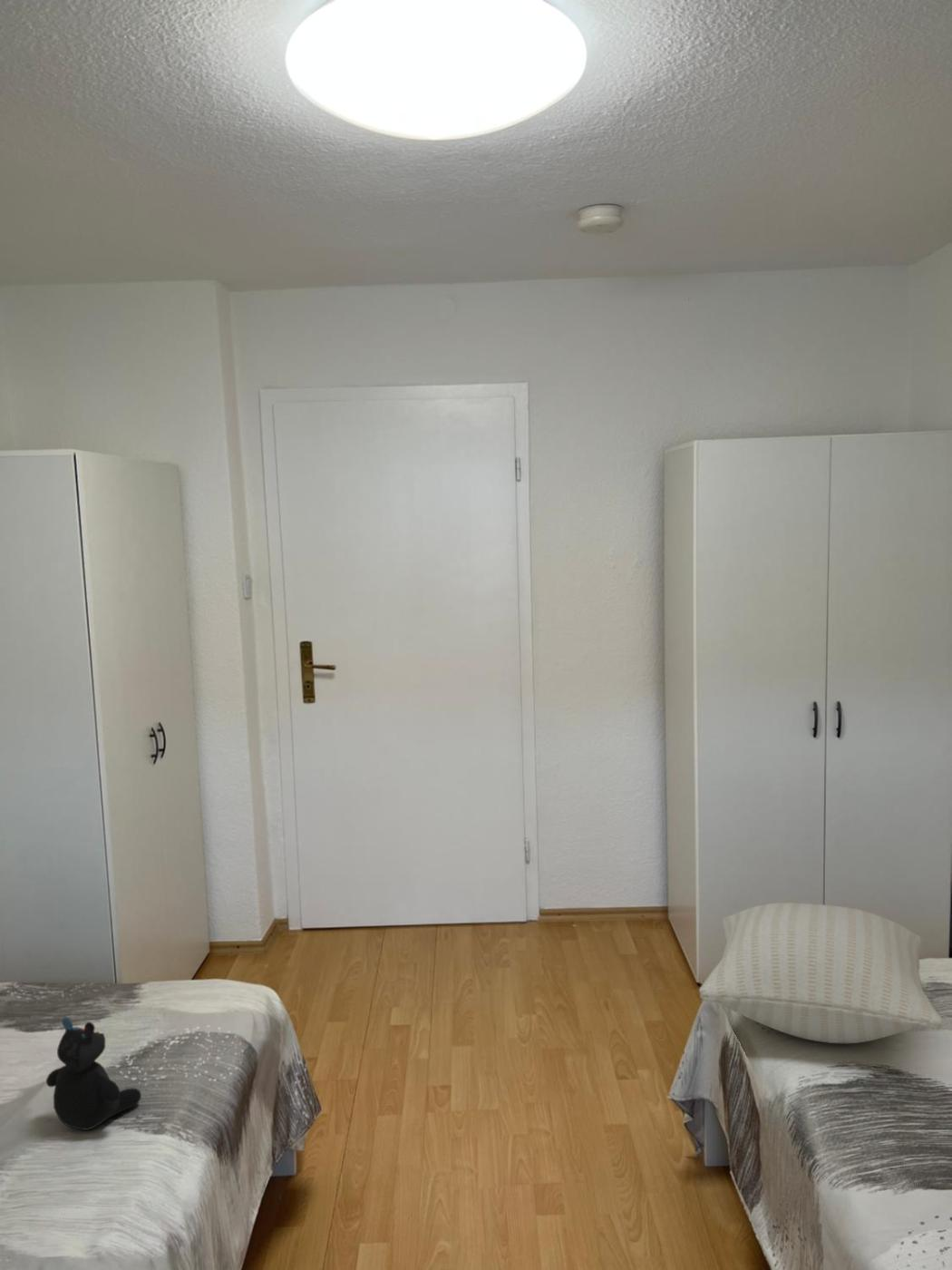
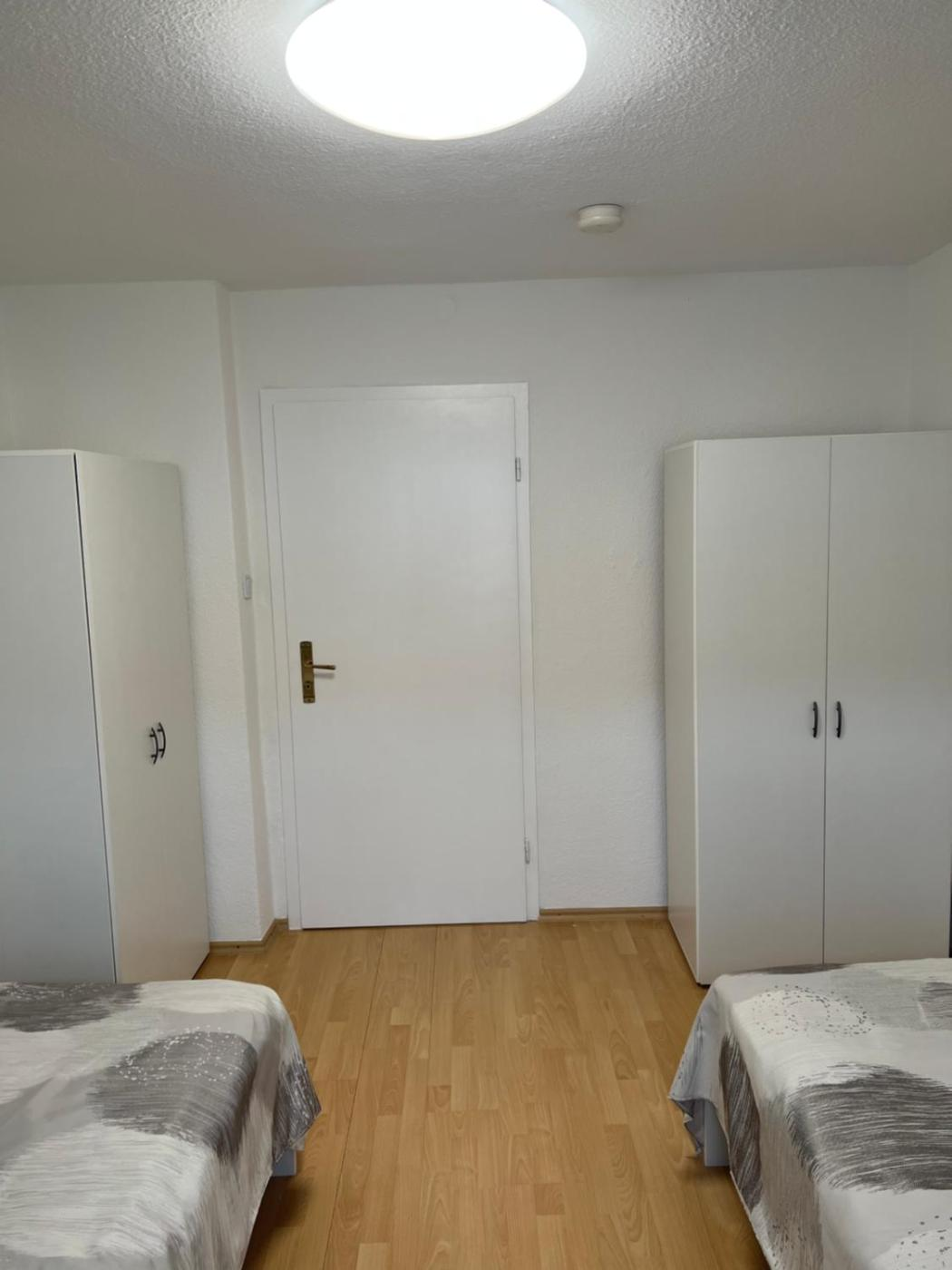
- teddy bear (93, 1064)
- pillow (817, 965)
